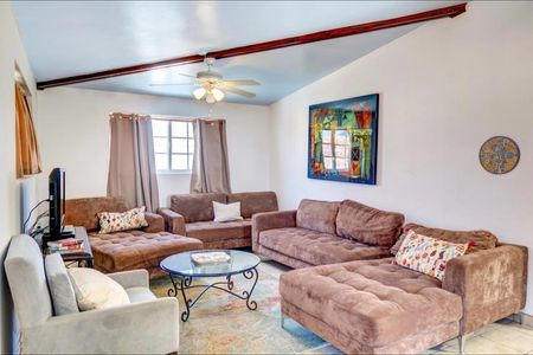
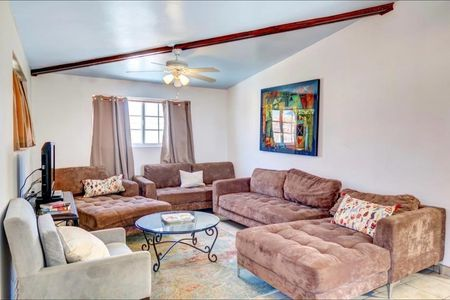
- manhole cover (499, 155)
